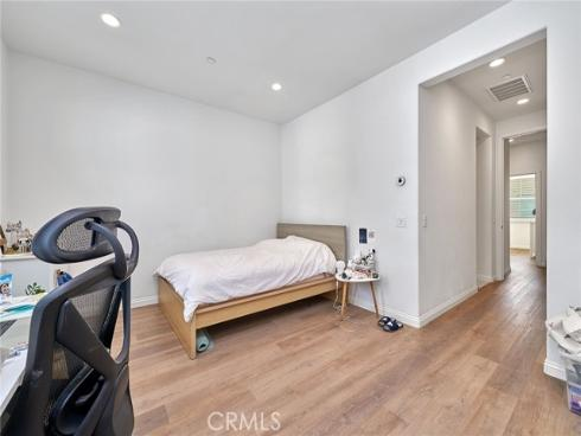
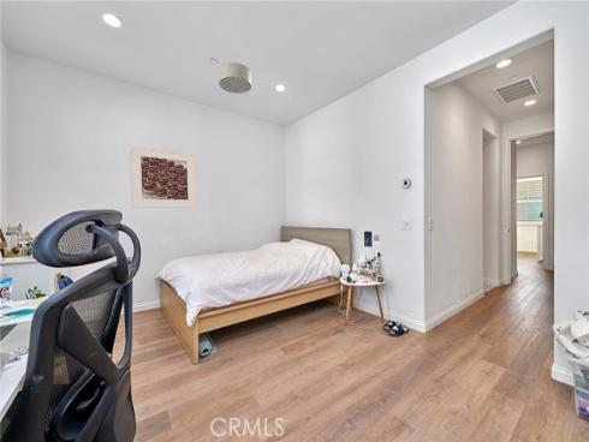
+ ceiling light (236, 78)
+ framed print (165, 179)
